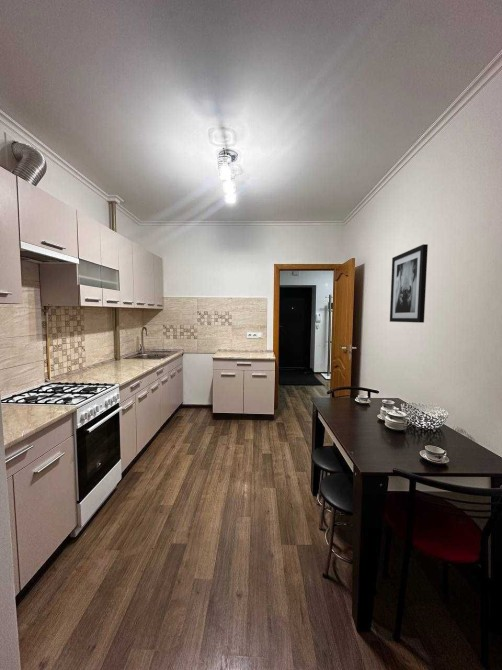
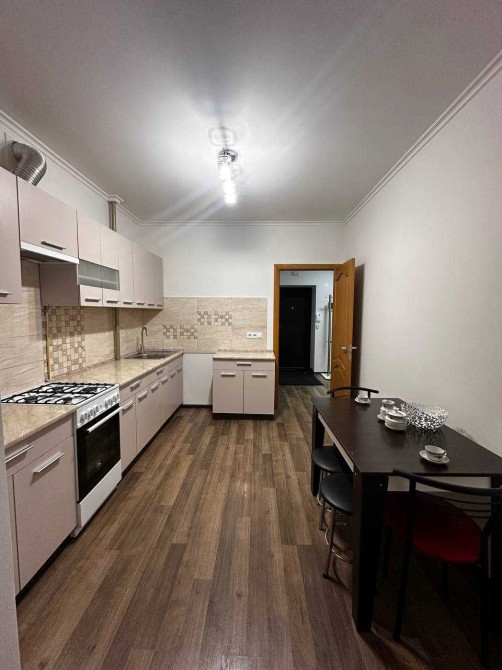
- wall art (406, 287)
